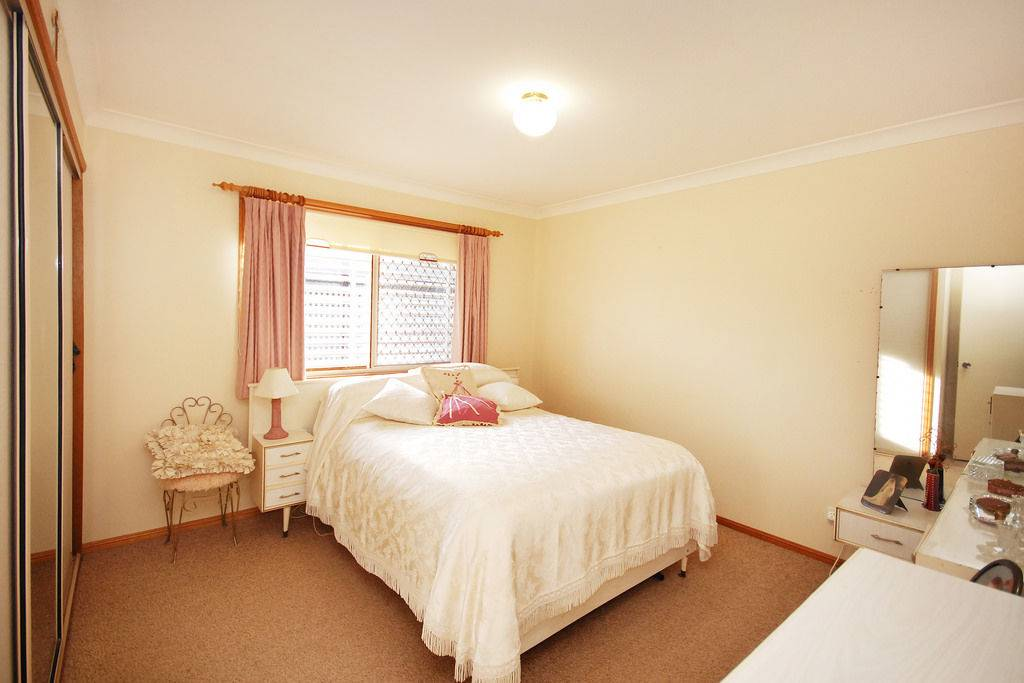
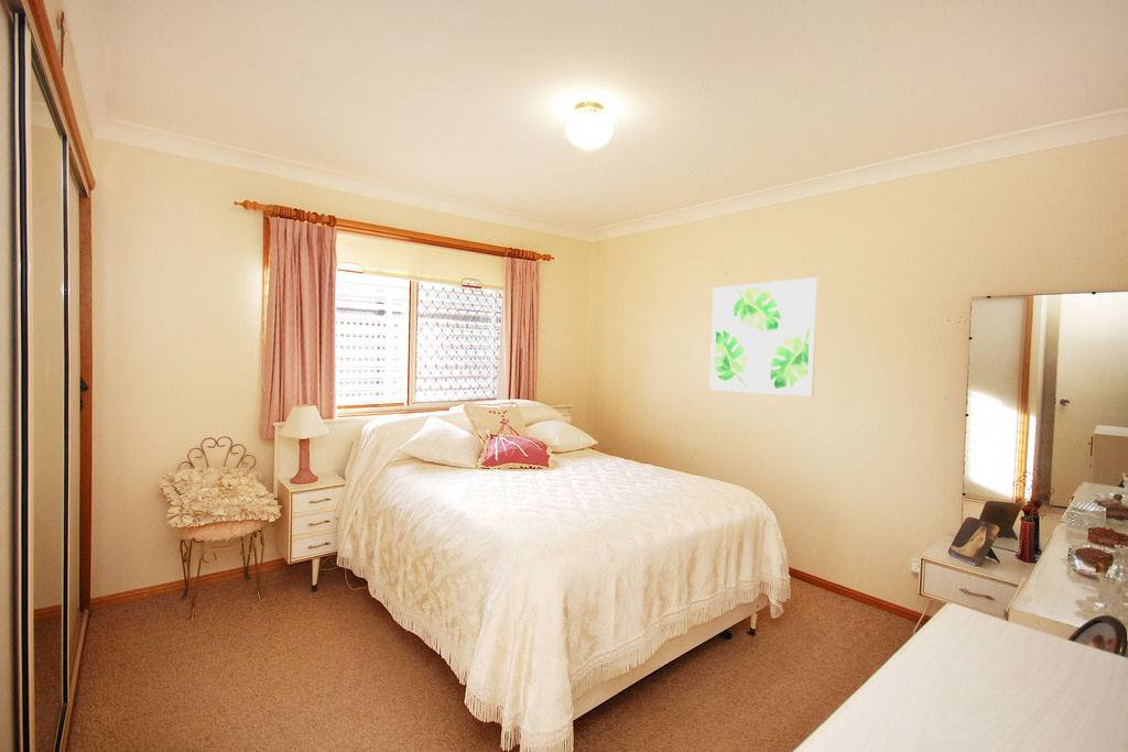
+ wall art (759, 338)
